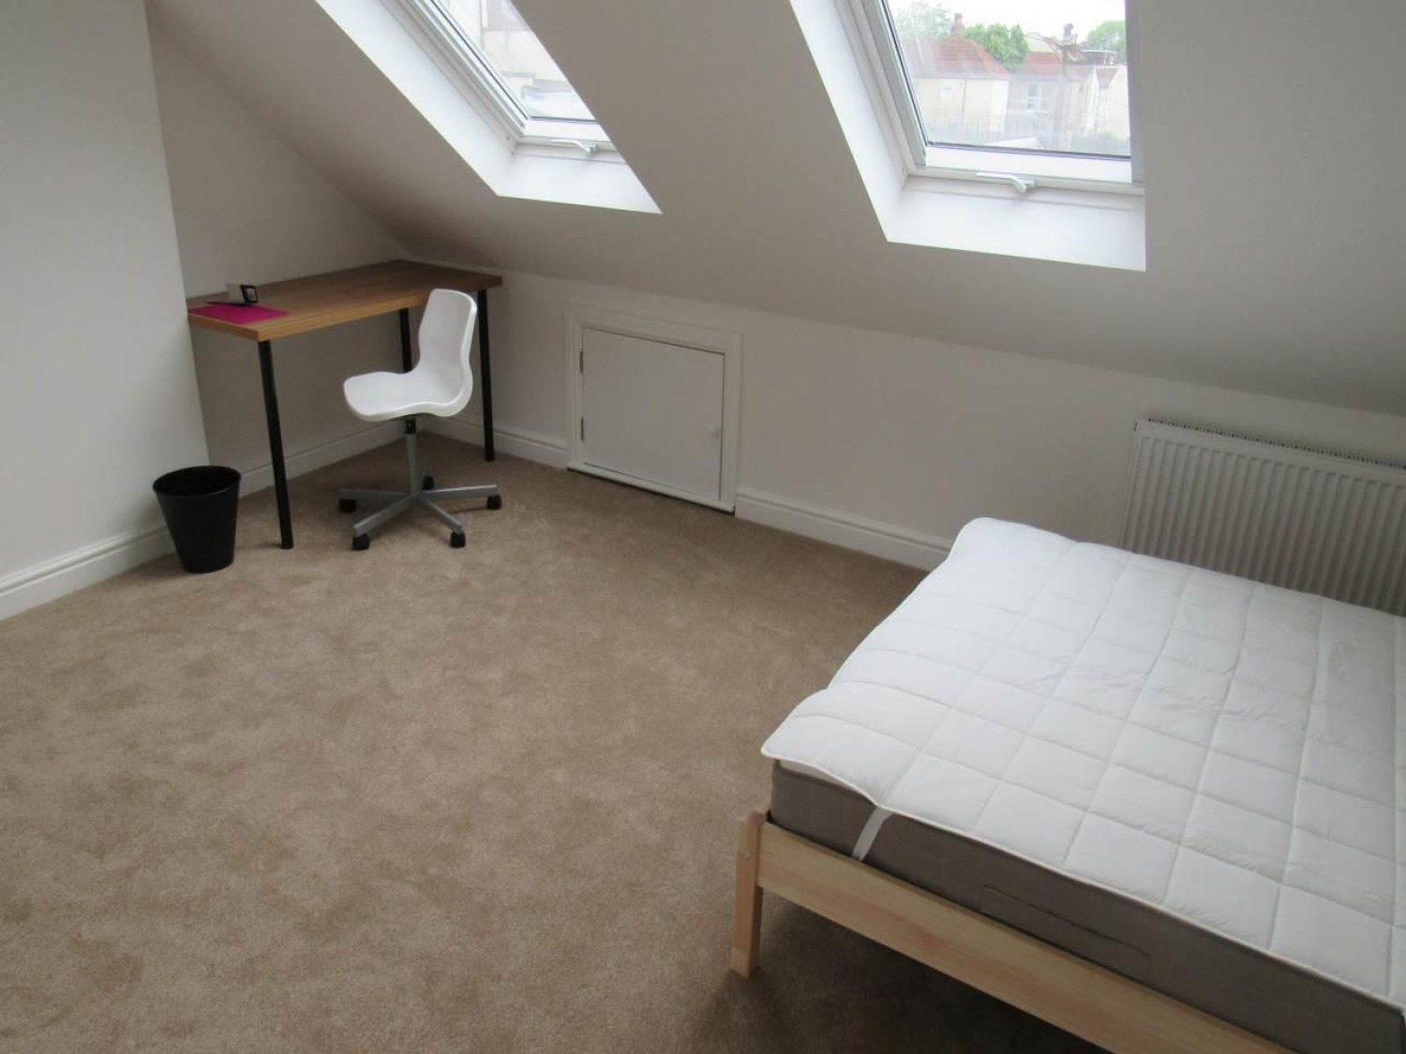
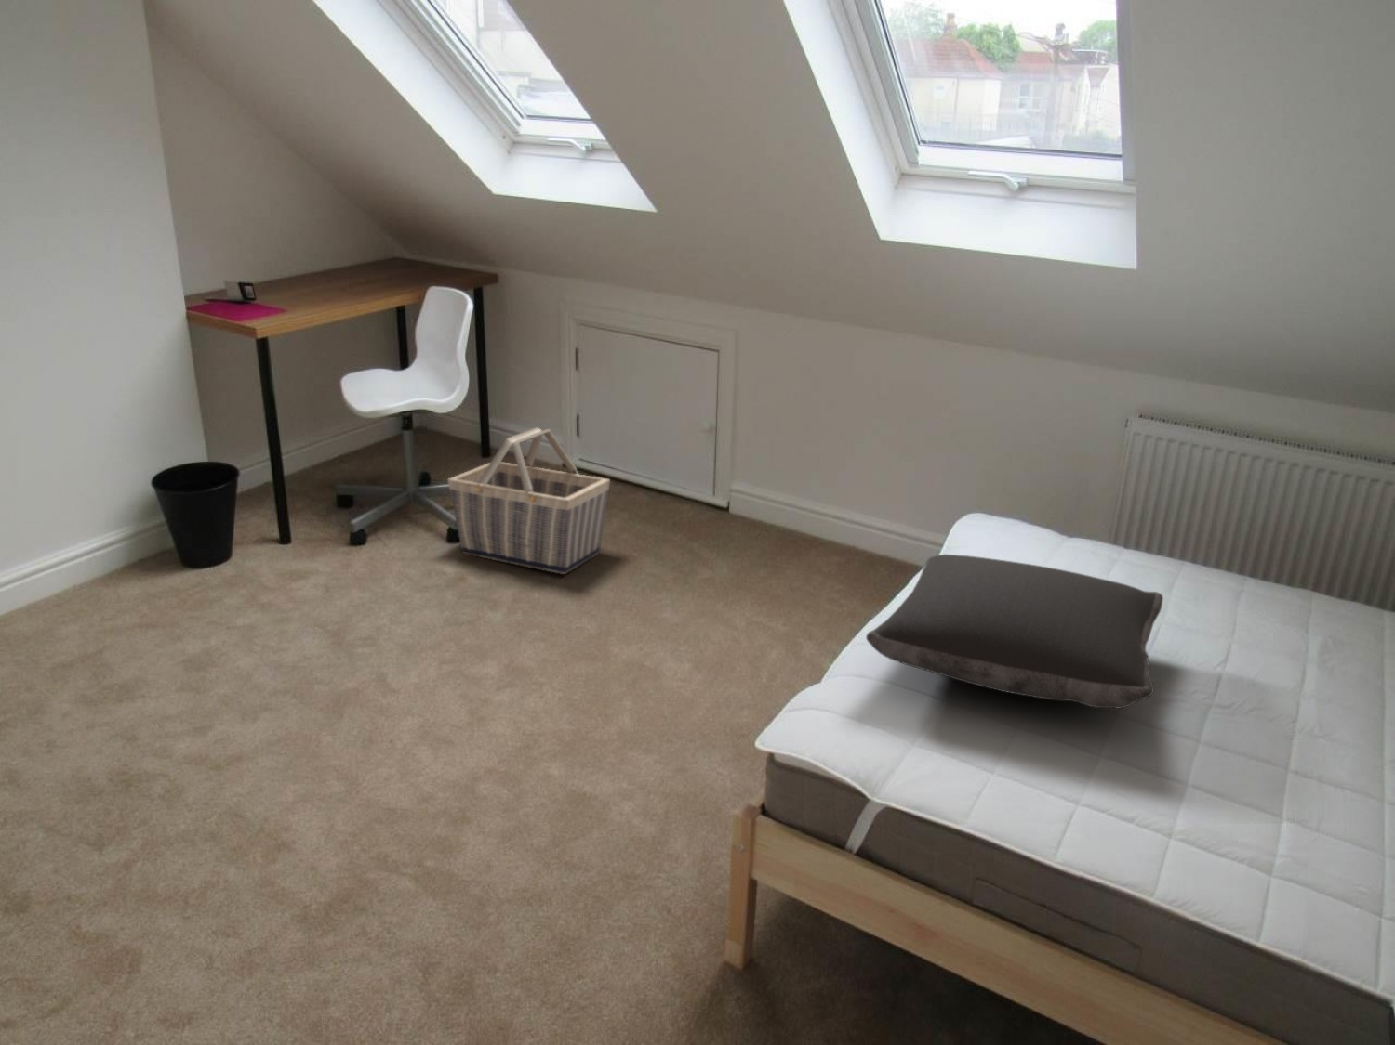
+ pillow (1022, 623)
+ basket (529, 494)
